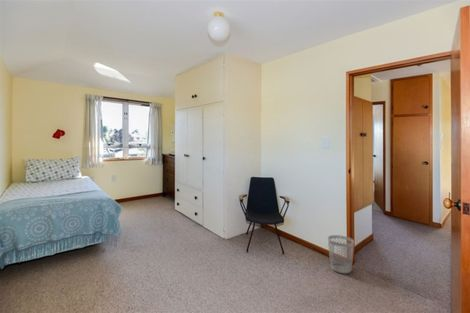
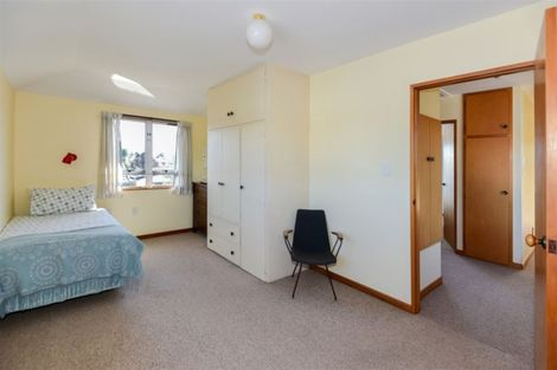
- wastebasket (340, 253)
